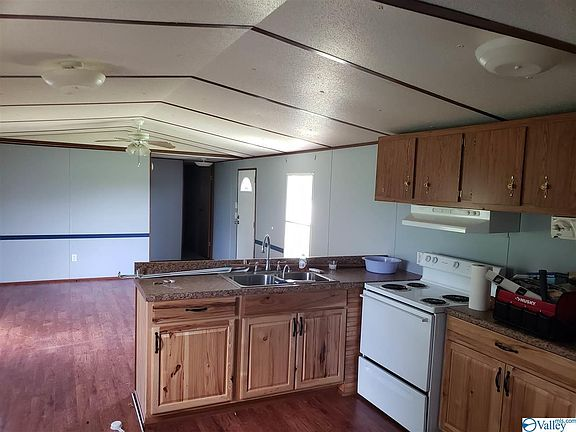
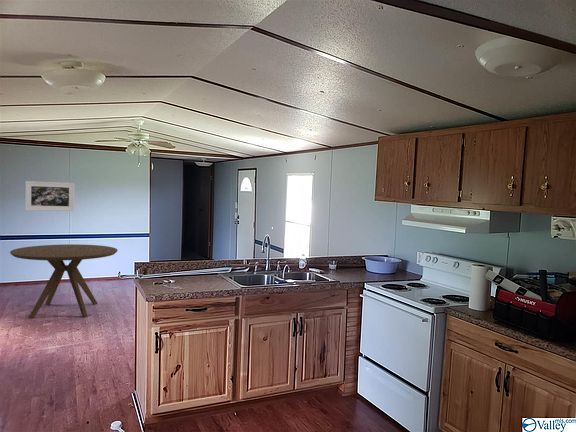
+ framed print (50, 196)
+ dining table (69, 278)
